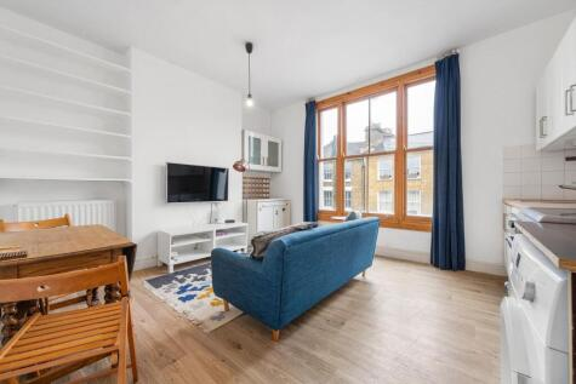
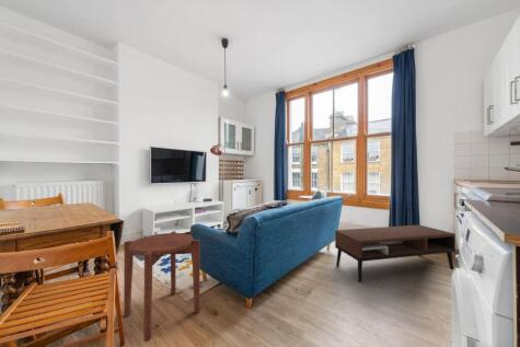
+ coffee table (393, 248)
+ side table (171, 277)
